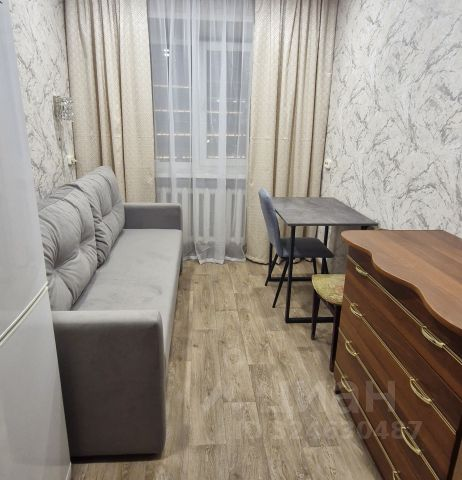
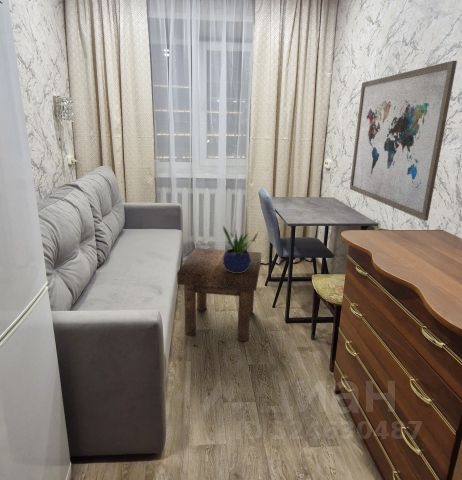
+ wall art (389, 140)
+ potted plant (236, 248)
+ stool (222, 292)
